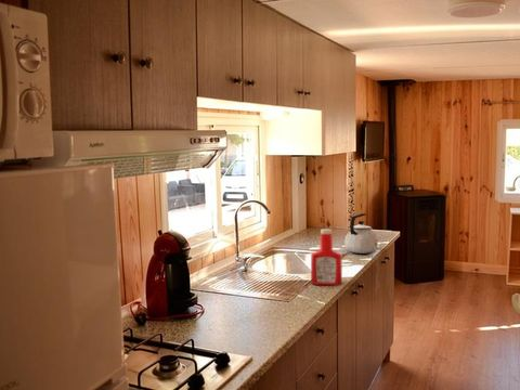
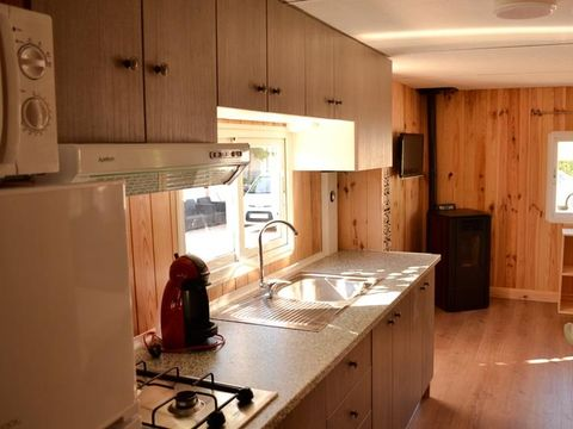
- kettle (361, 232)
- soap bottle (326, 256)
